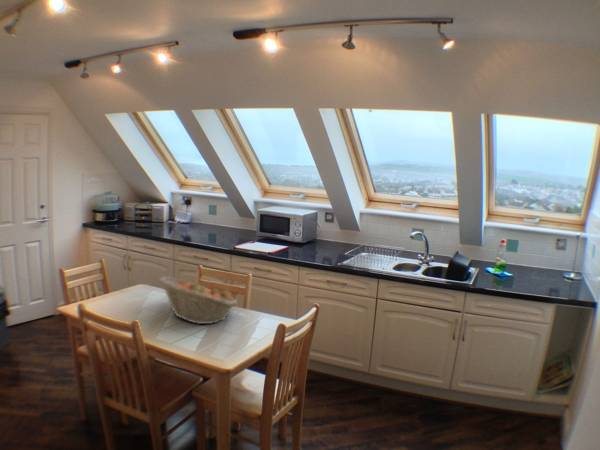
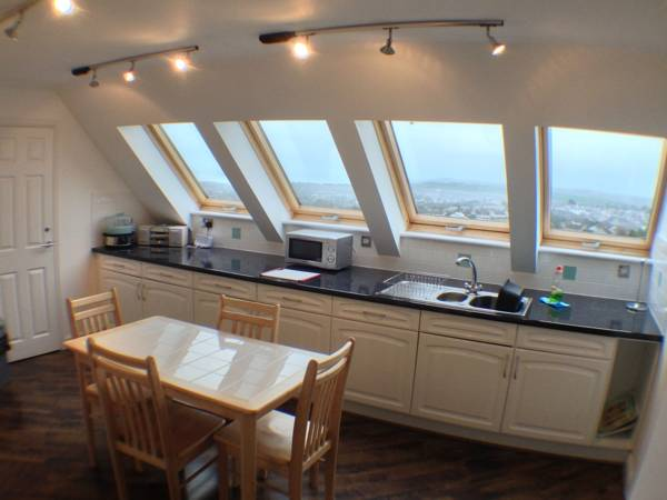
- fruit basket (197, 296)
